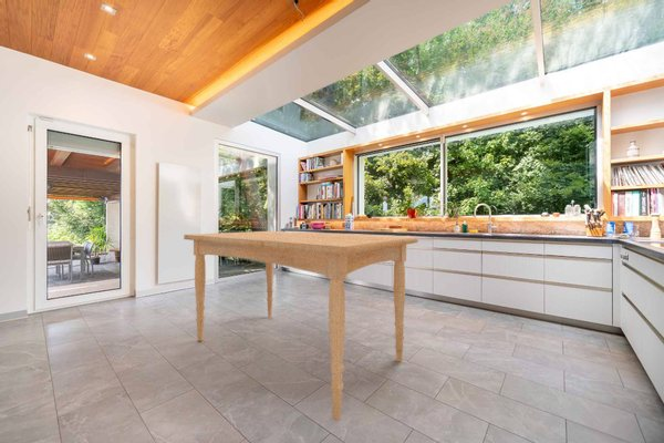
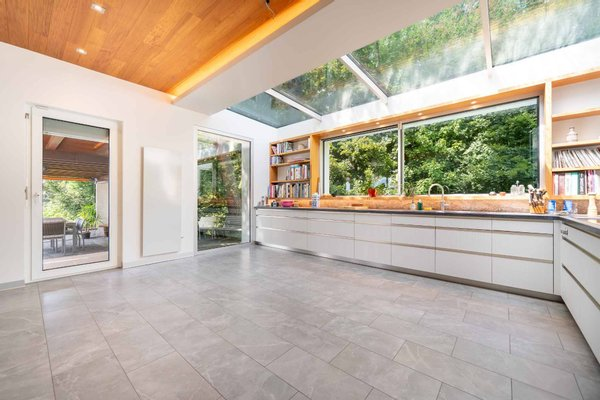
- dining table (272, 291)
